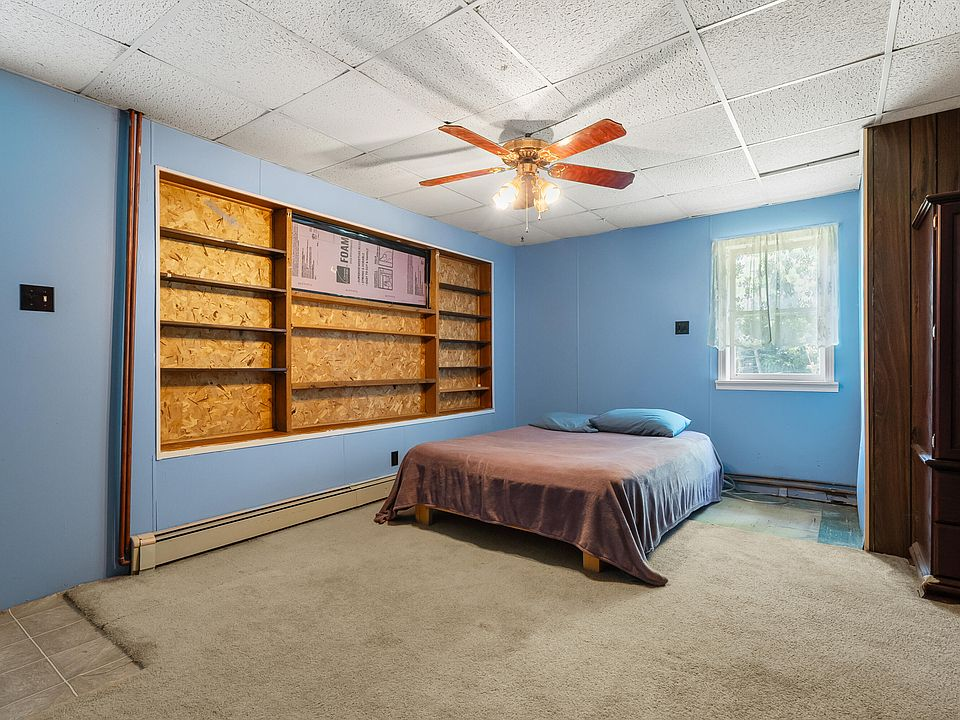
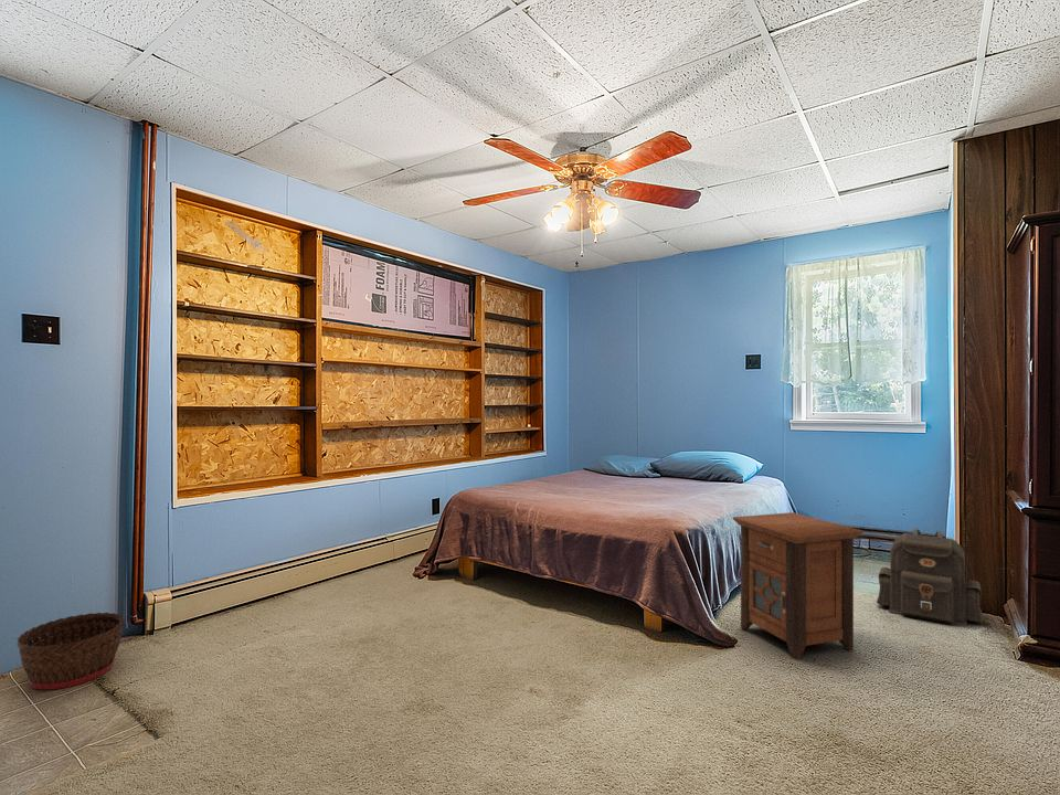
+ nightstand (794, 581)
+ backpack (928, 573)
+ basket (73, 650)
